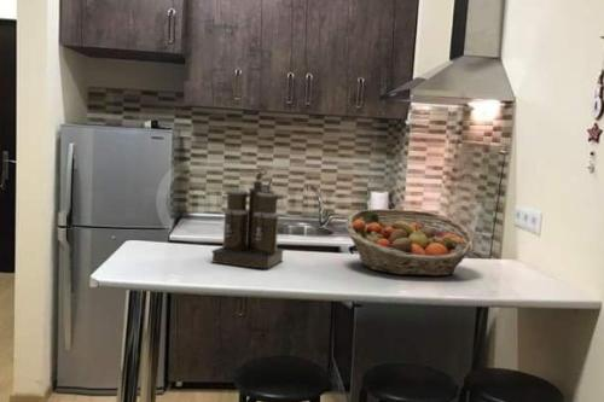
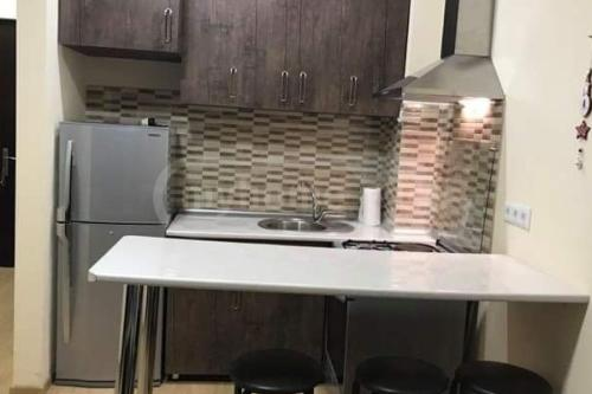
- coffee maker (250, 214)
- fruit basket (408, 240)
